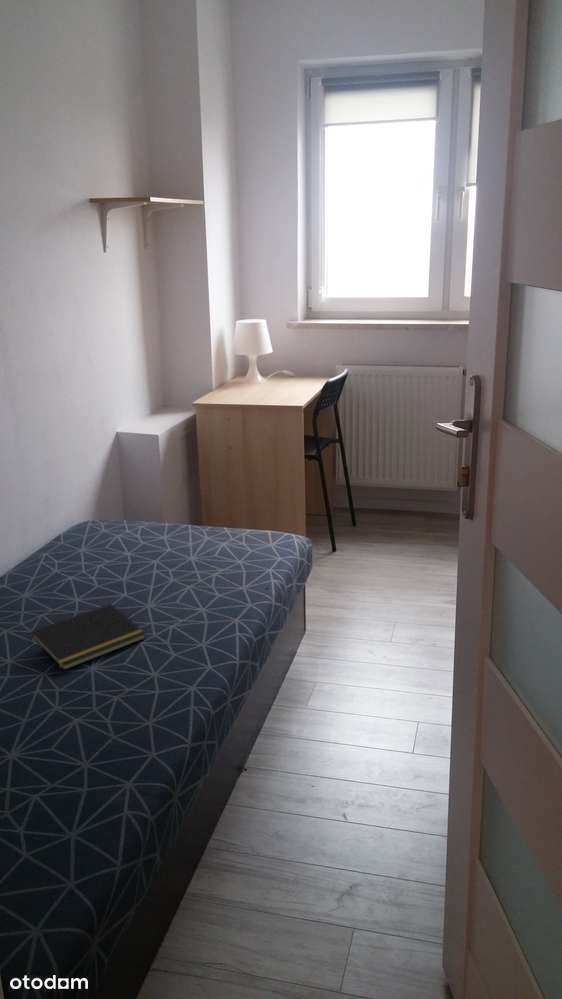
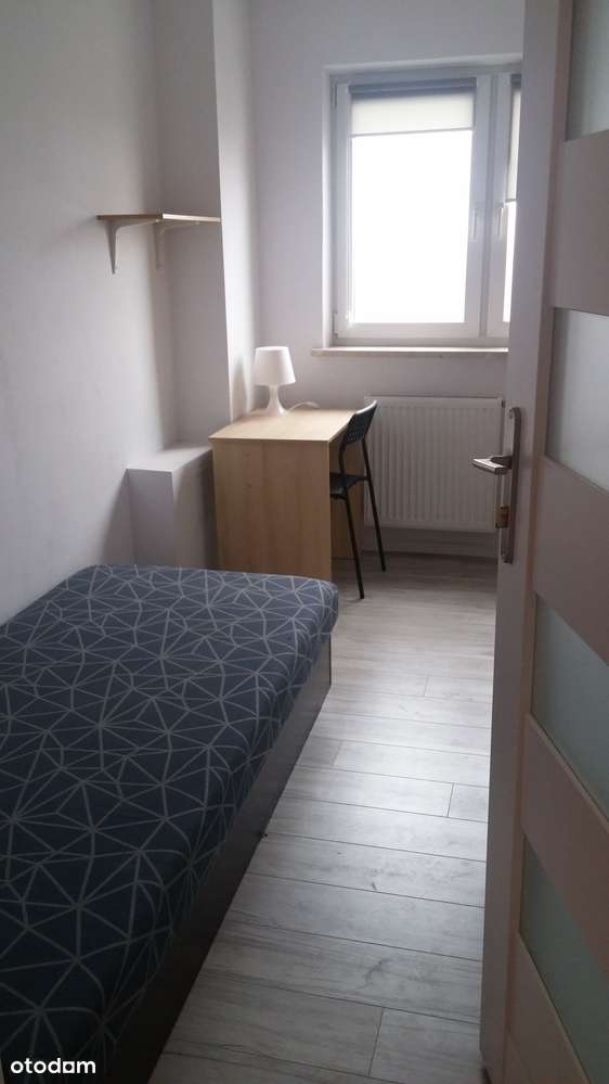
- notepad (88, 634)
